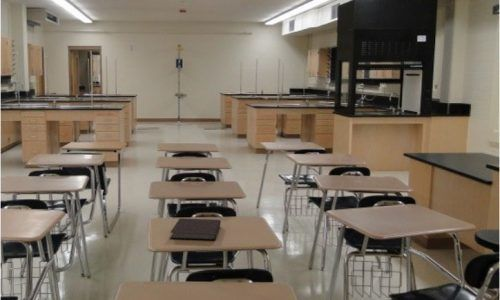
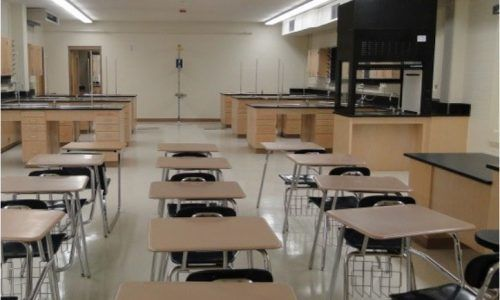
- notebook (196, 228)
